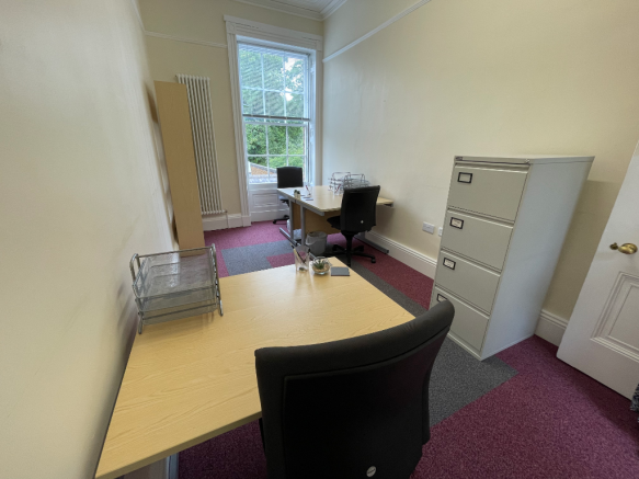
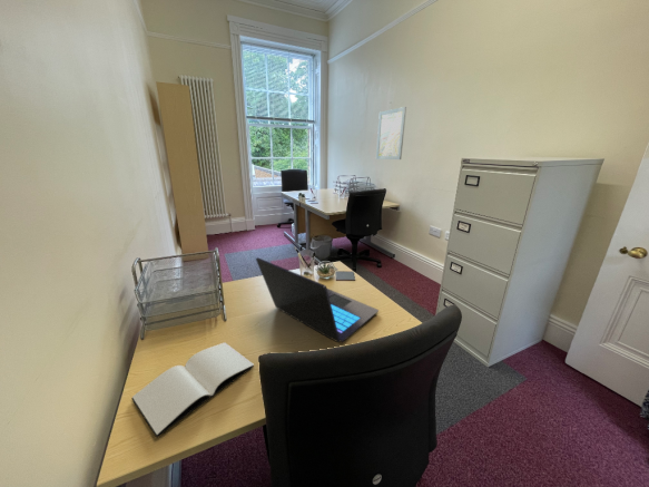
+ book (196, 378)
+ wall art (390, 135)
+ laptop (319, 286)
